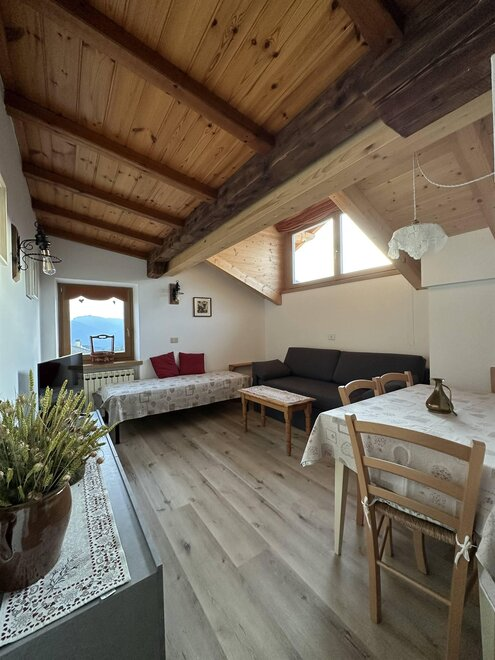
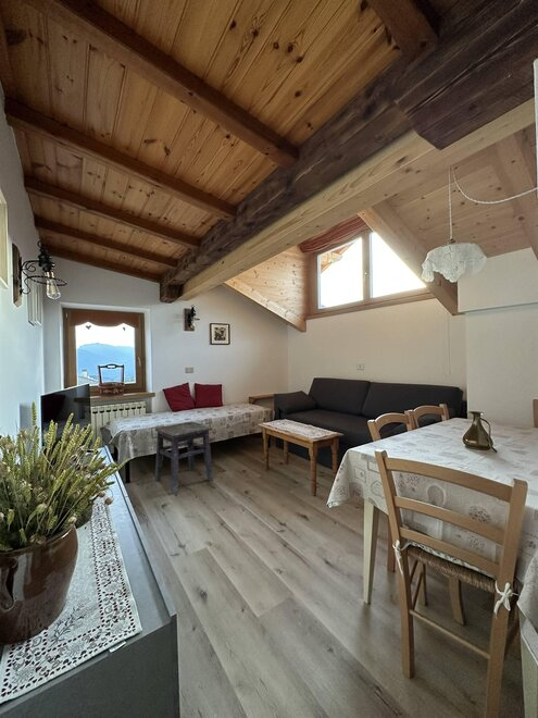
+ side table (184, 454)
